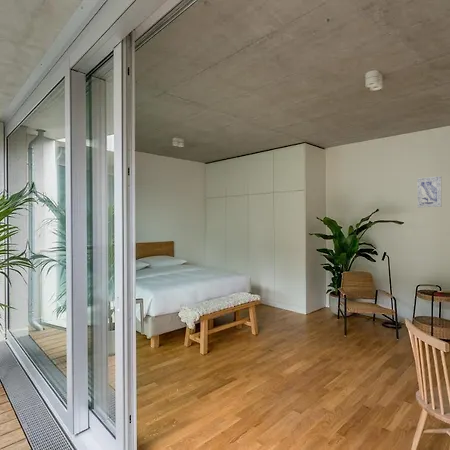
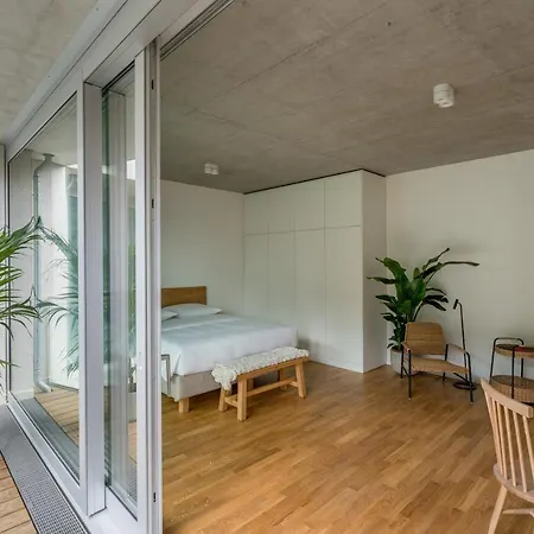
- wall art (429, 192)
